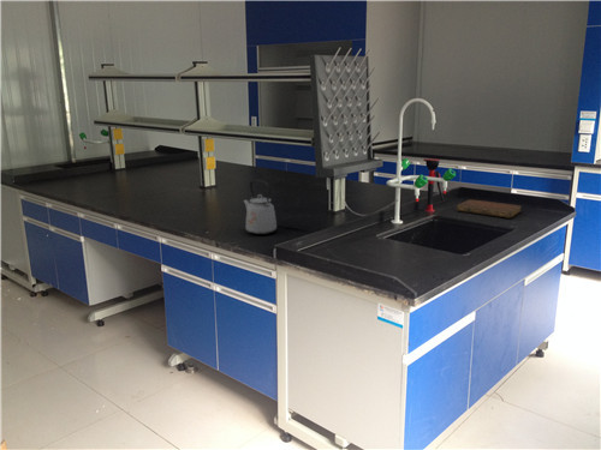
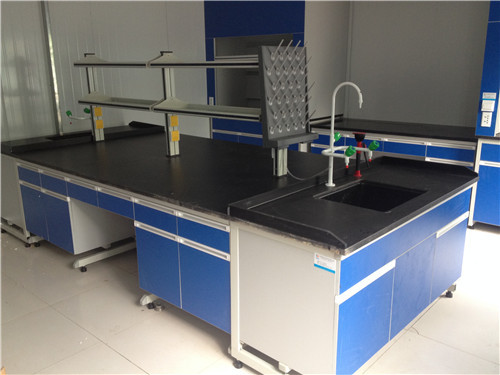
- notebook (488, 208)
- kettle (256, 205)
